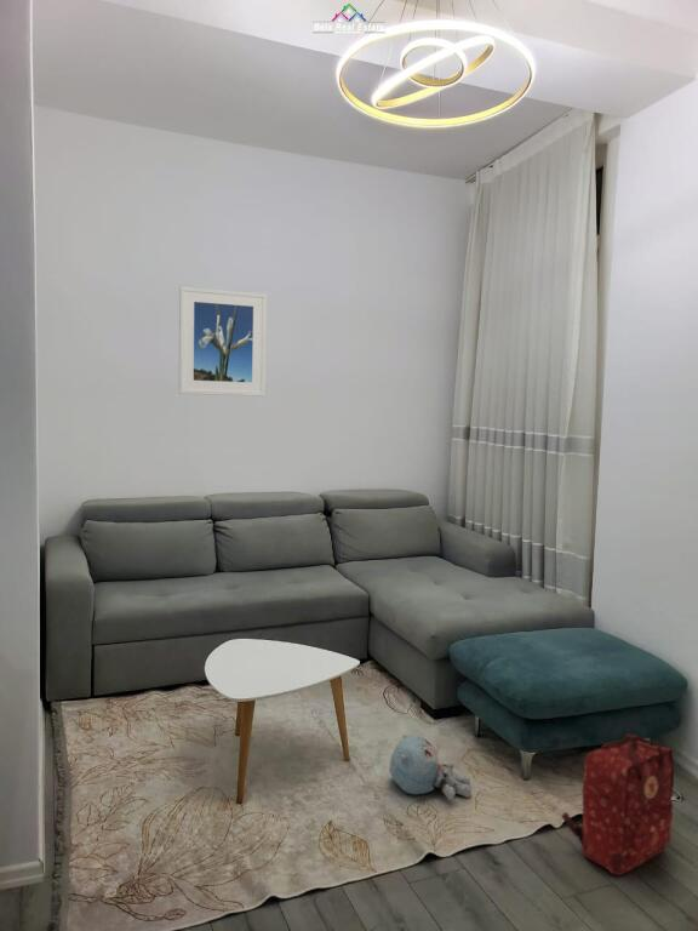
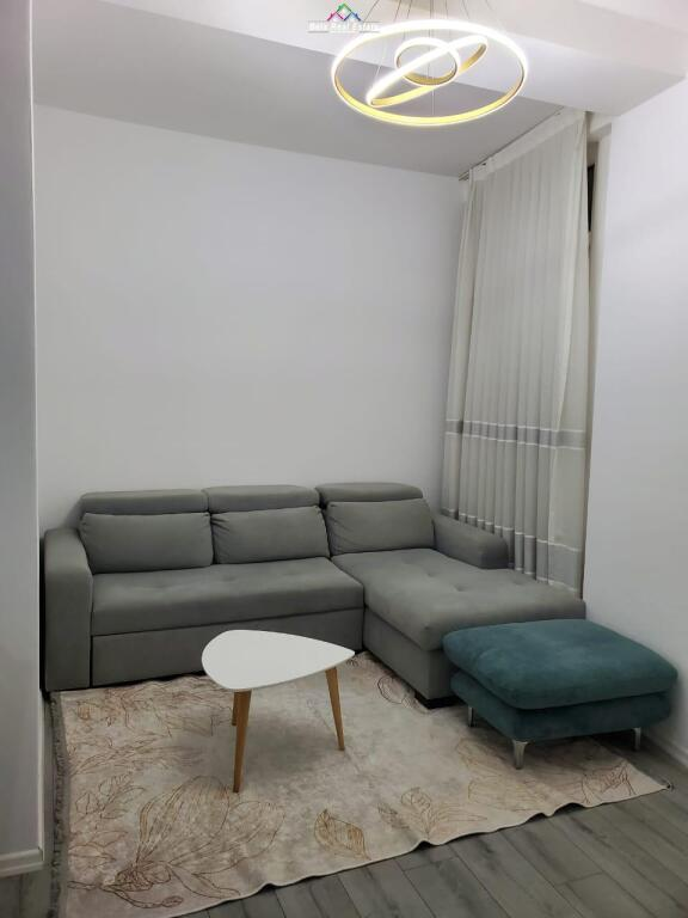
- plush toy (430, 765)
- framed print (223, 342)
- backpack (618, 790)
